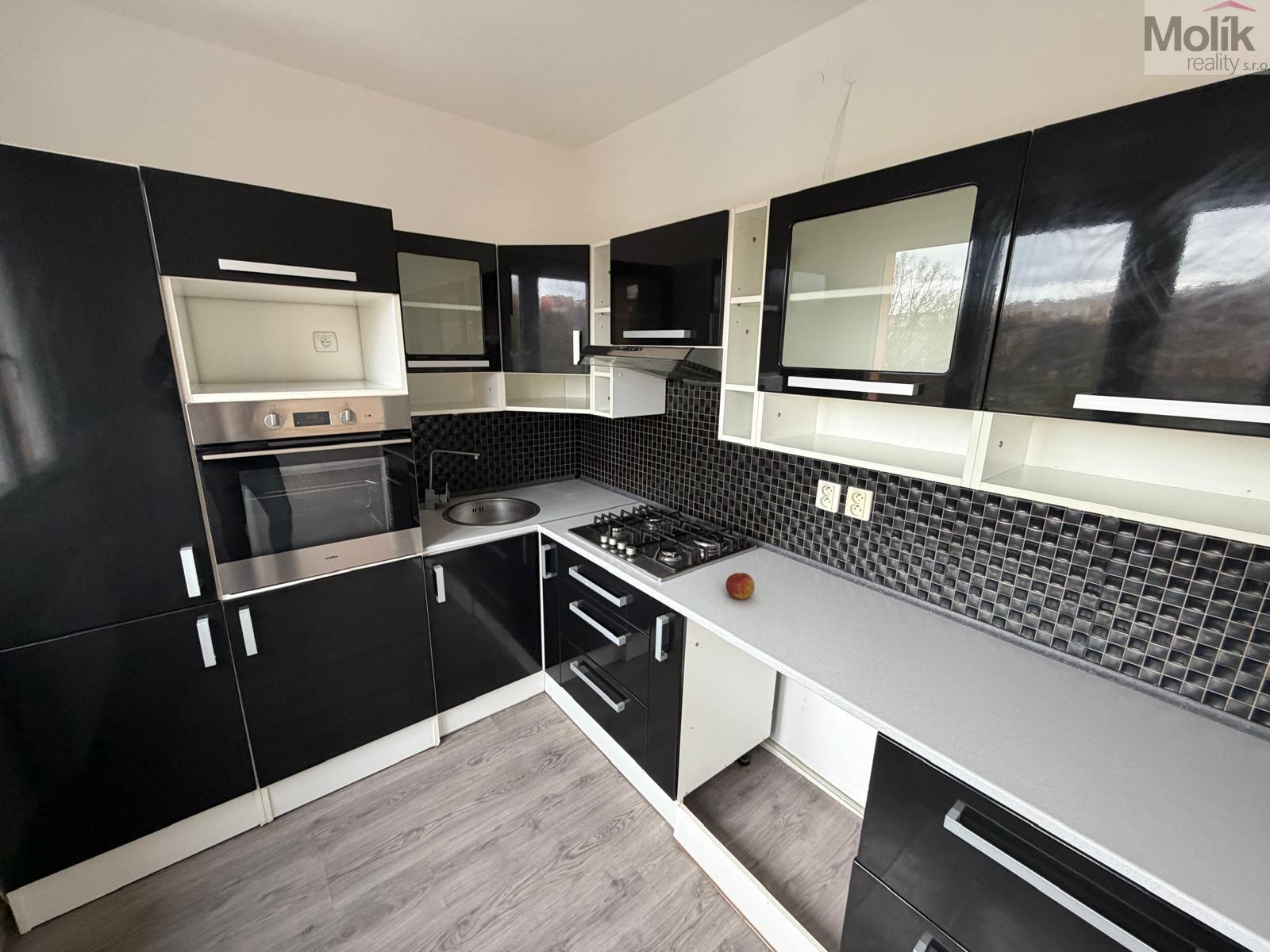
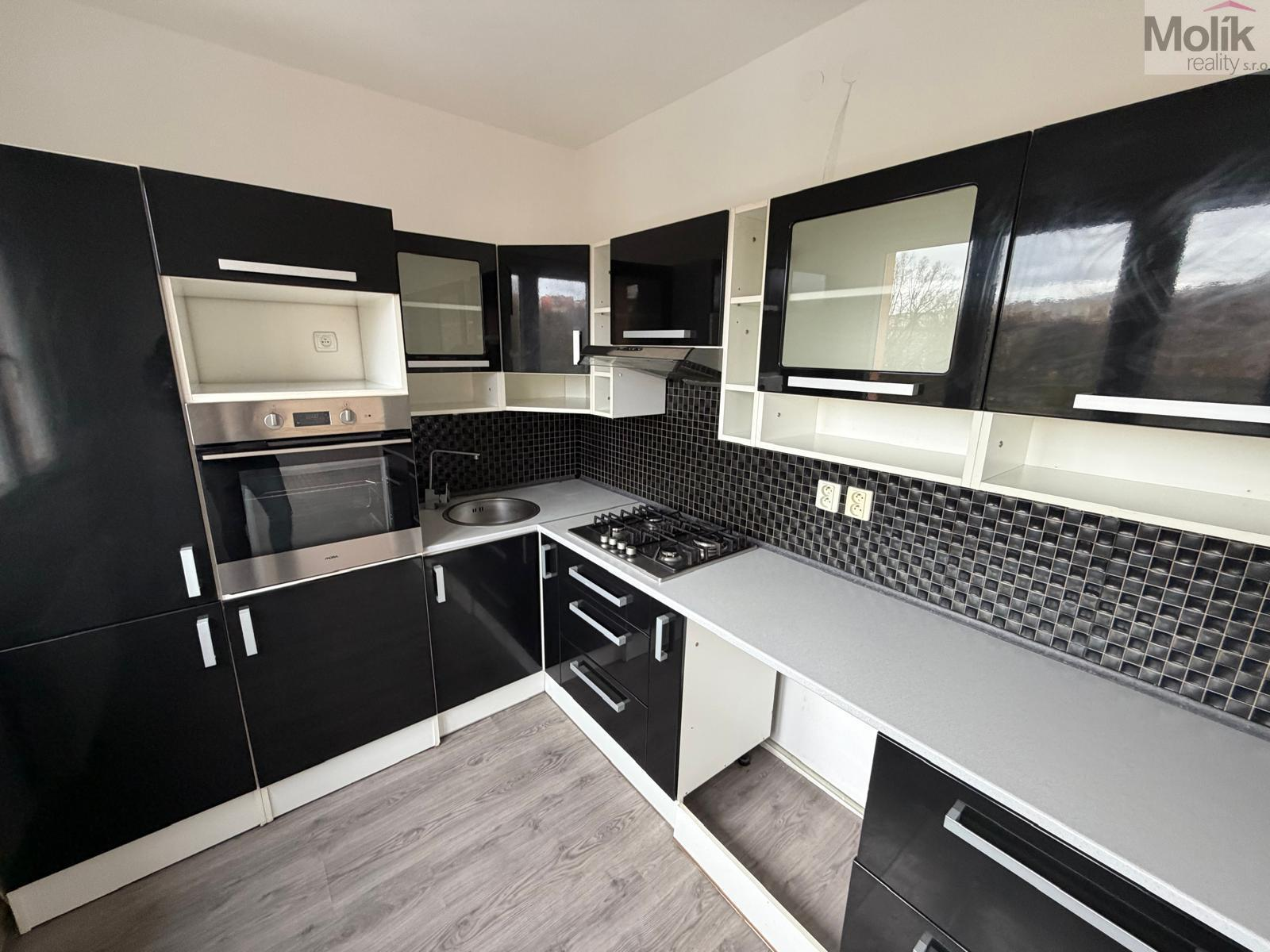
- apple (740, 585)
